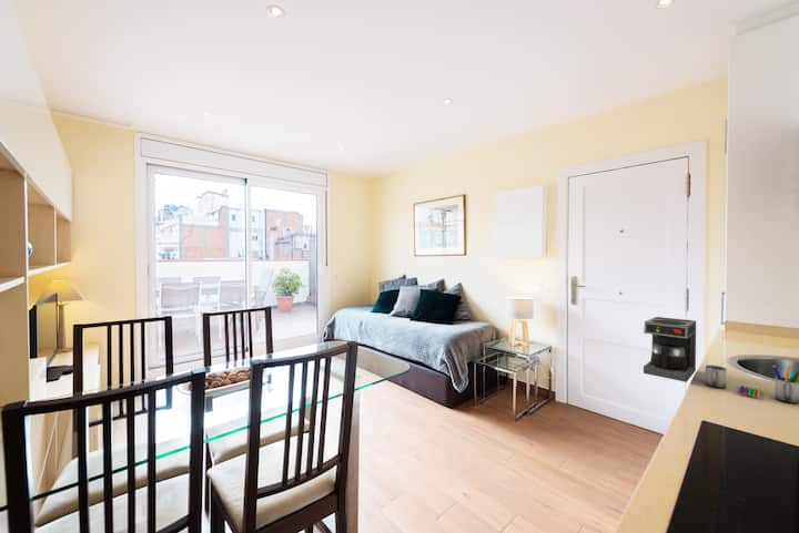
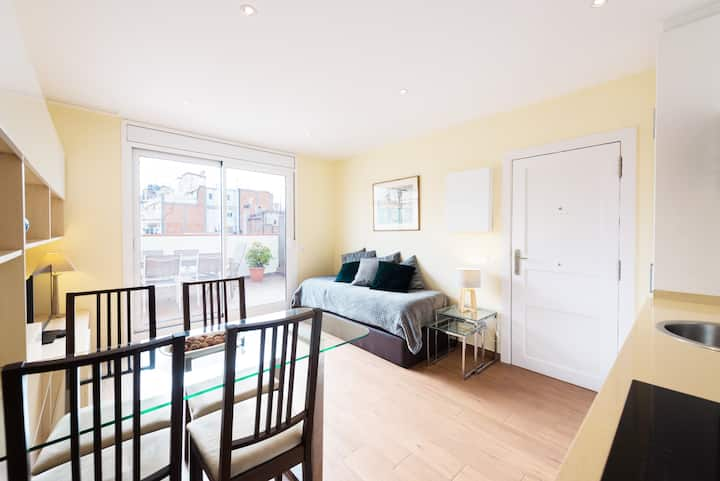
- coffee maker (717, 366)
